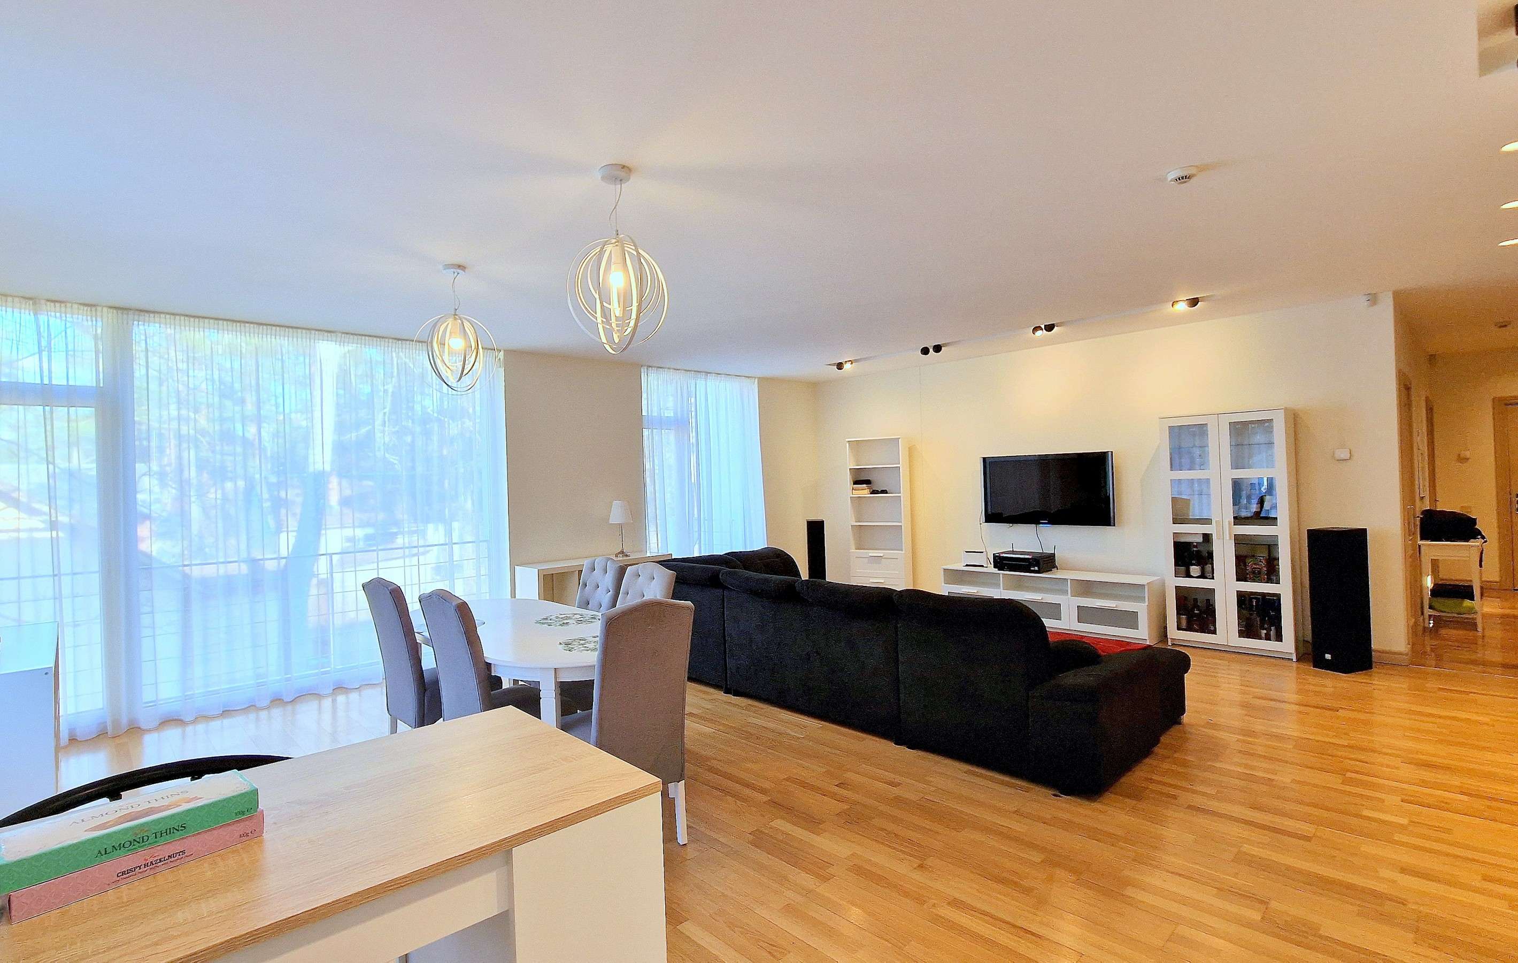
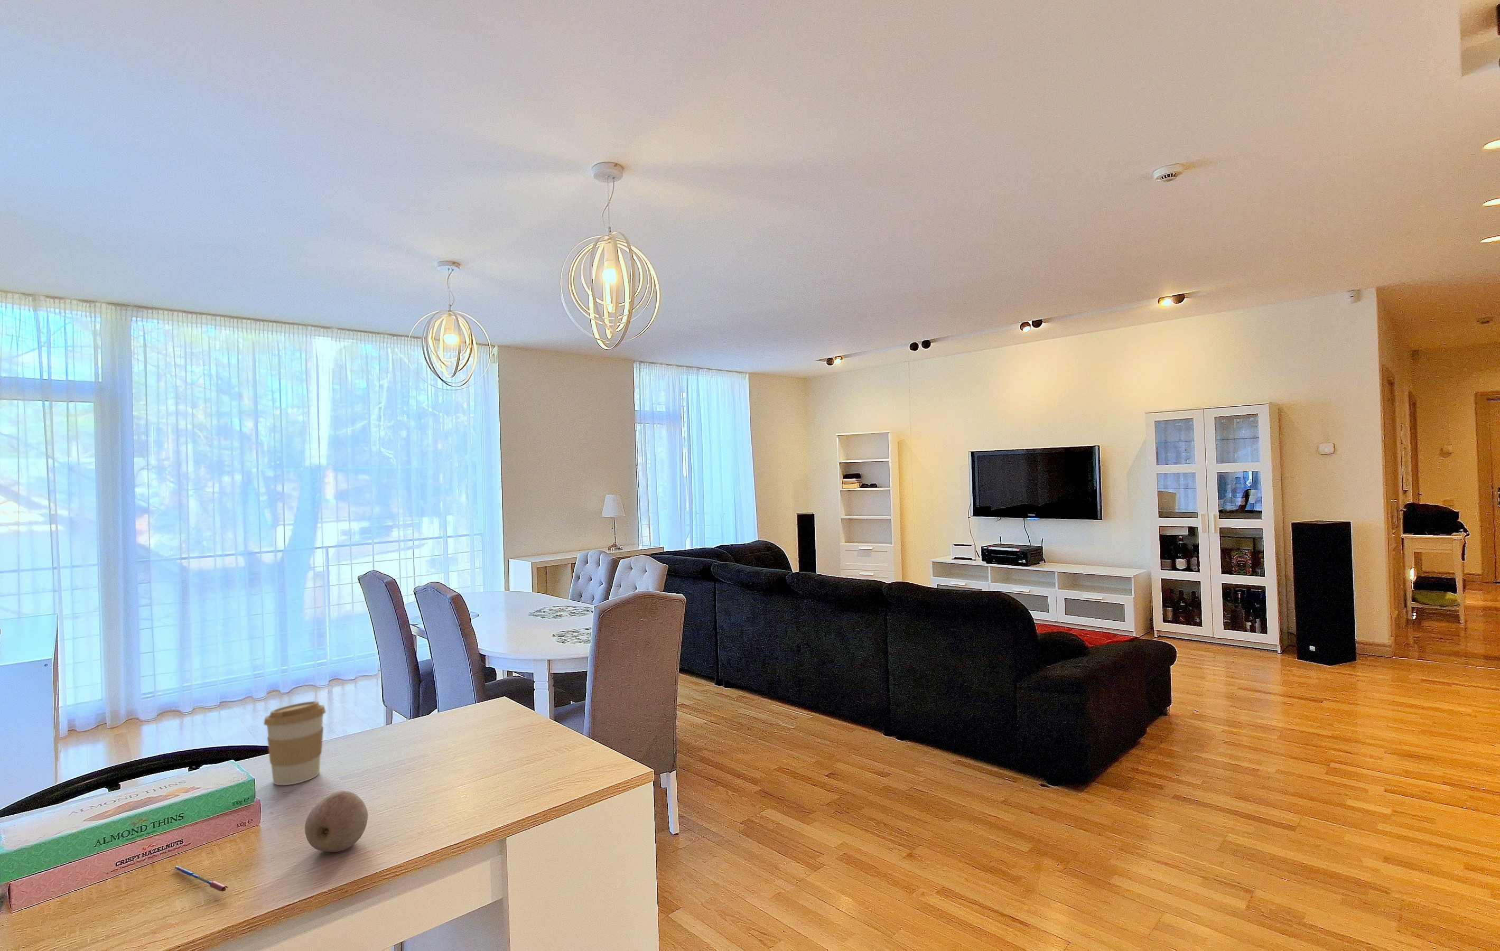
+ coffee cup (296, 740)
+ pen (199, 877)
+ fruit (336, 820)
